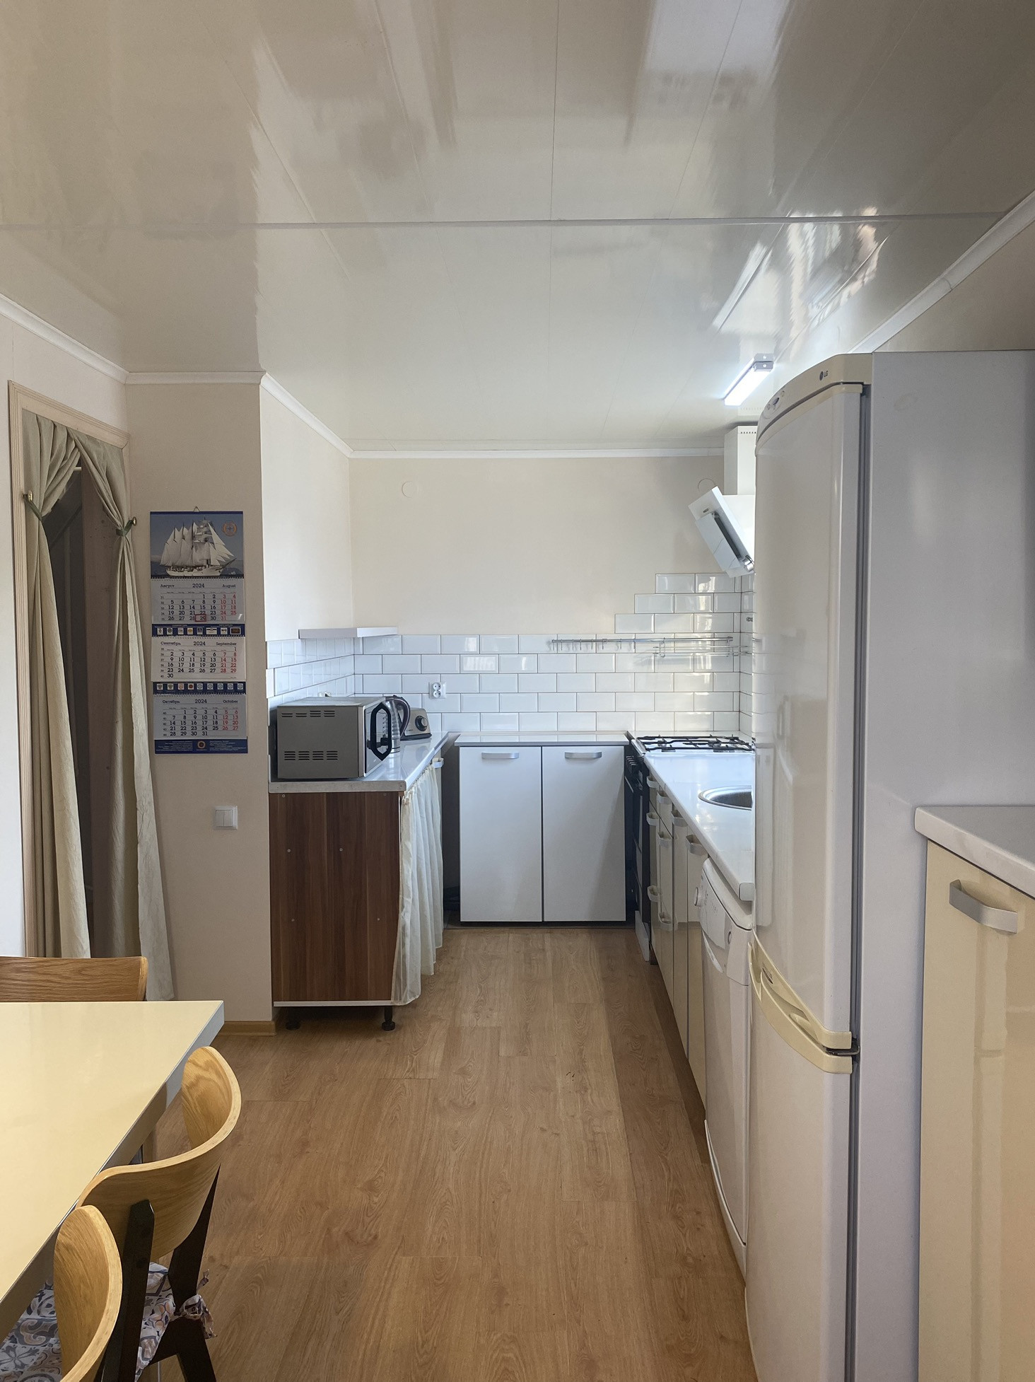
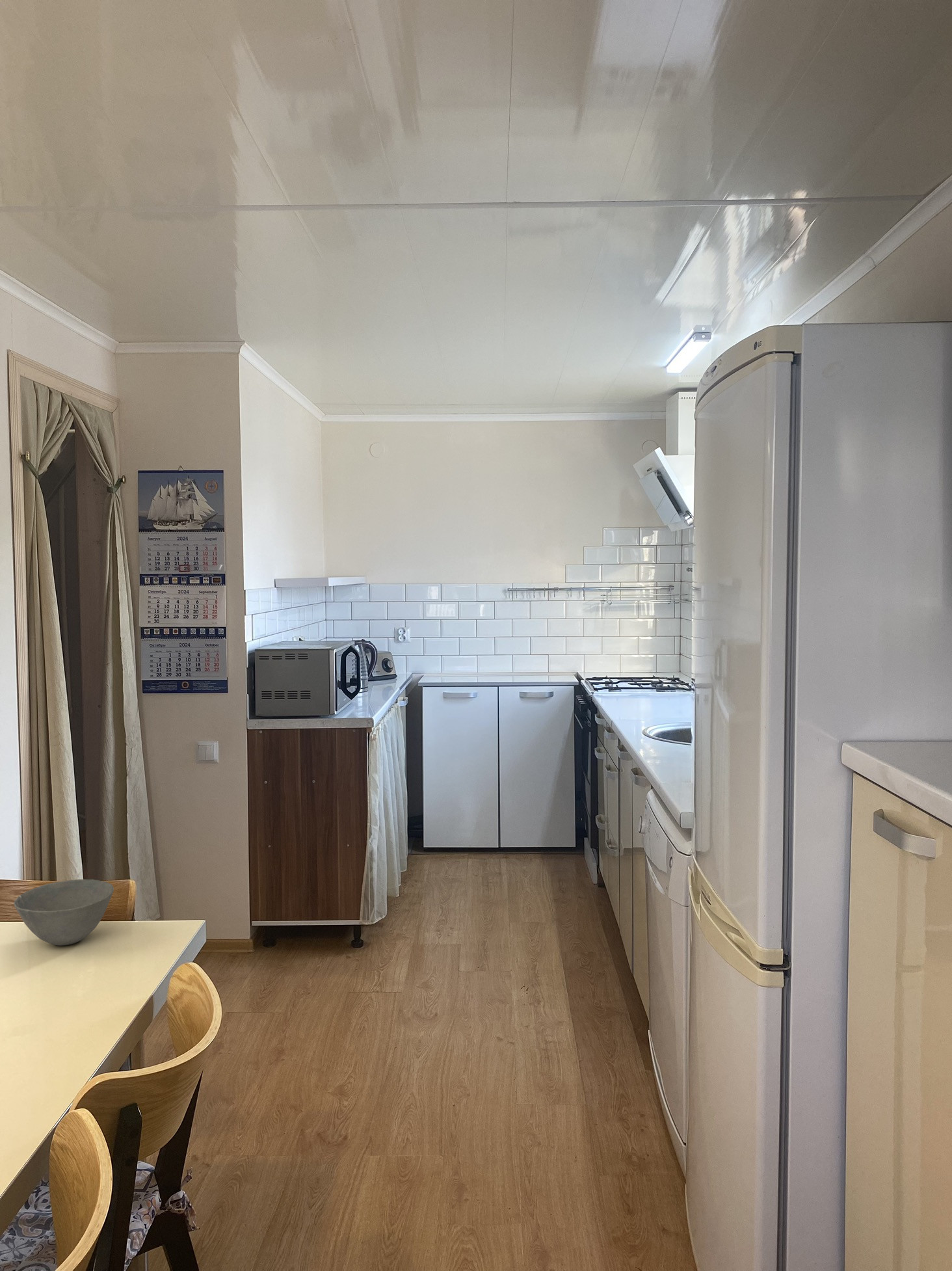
+ bowl (65, 917)
